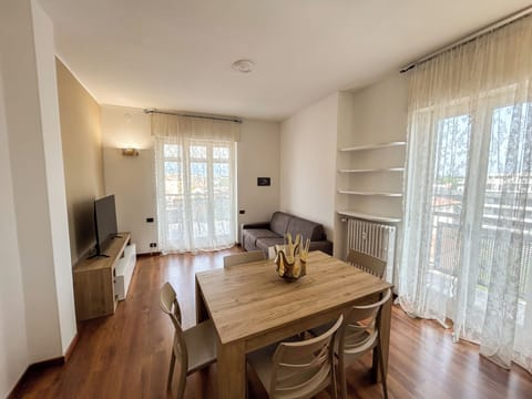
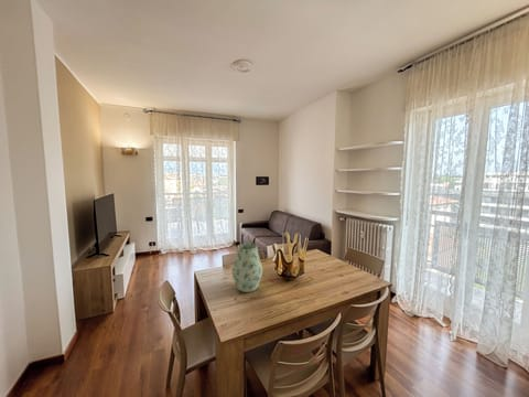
+ vase (247, 266)
